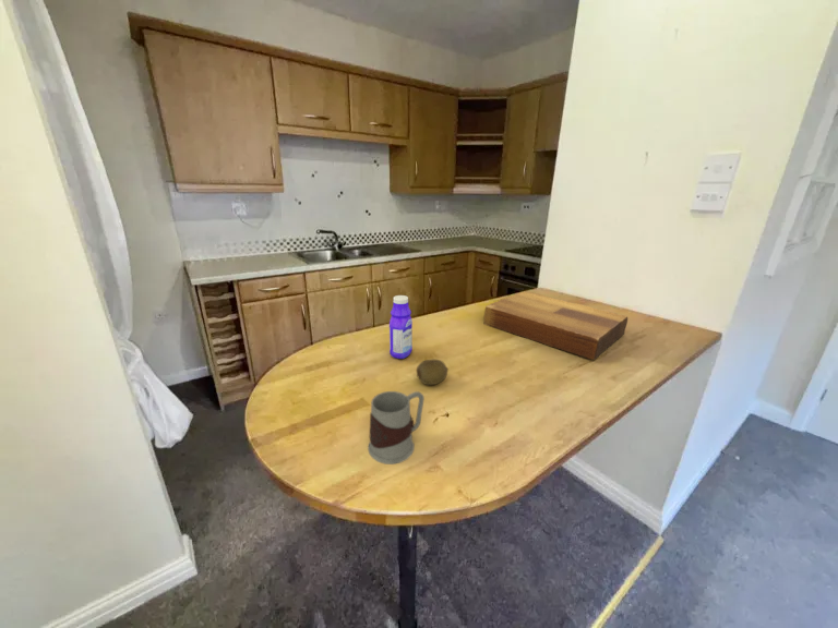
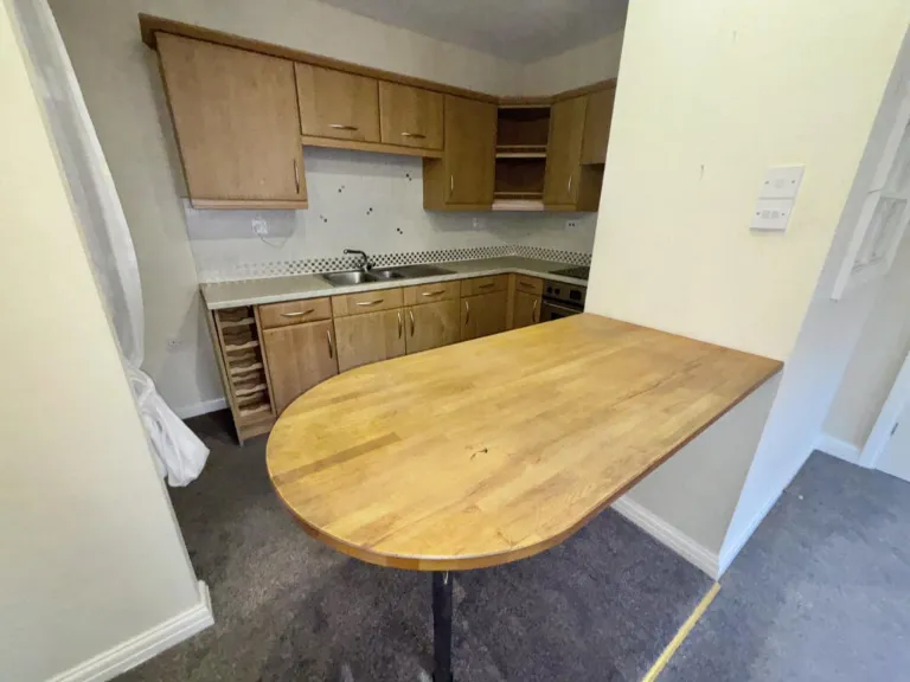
- bottle (400, 326)
- cutting board (552, 318)
- fruit (431, 372)
- mug (397, 422)
